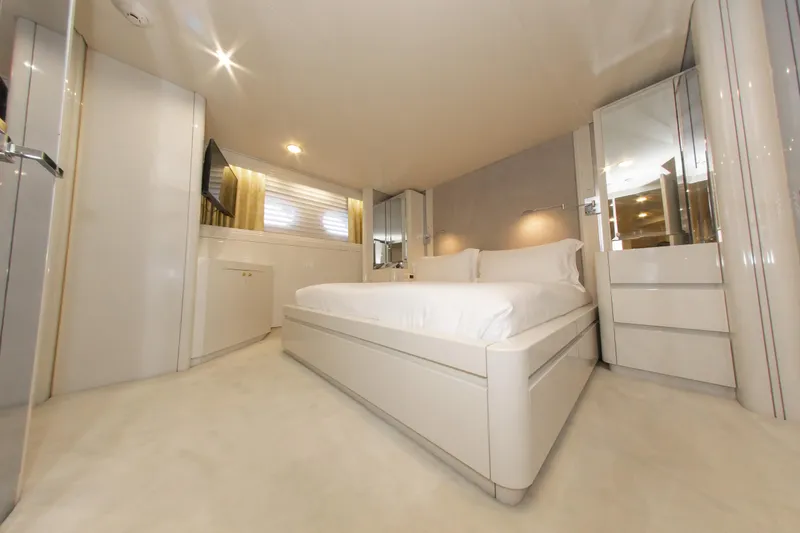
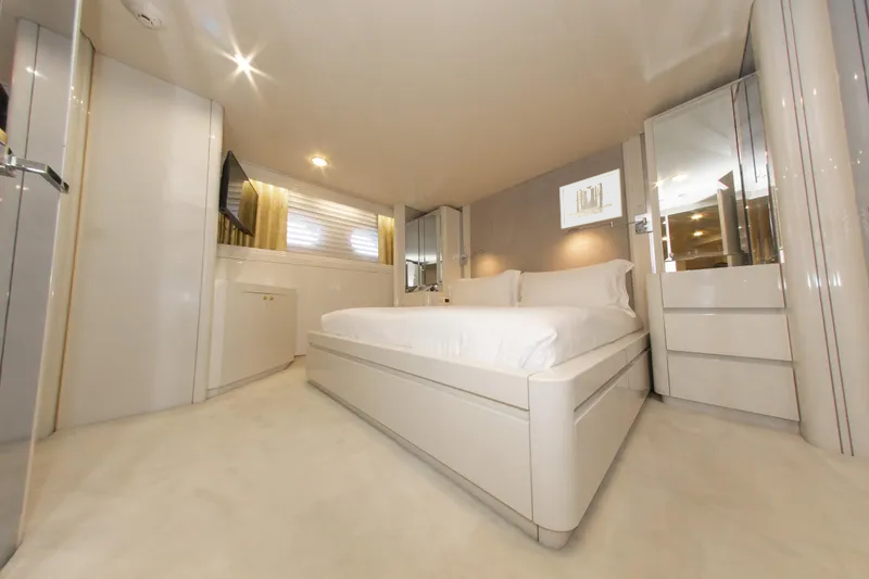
+ wall art (589, 201)
